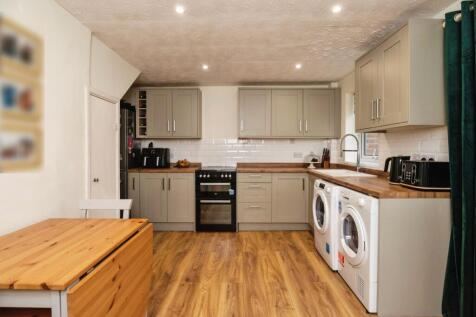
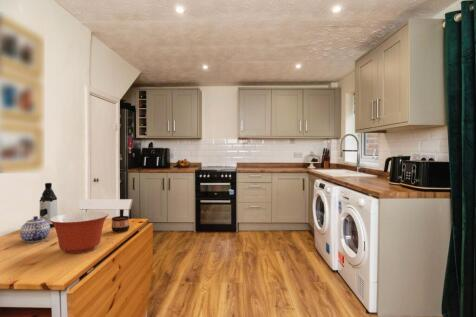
+ mixing bowl (80, 232)
+ teapot (35, 228)
+ water bottle (48, 204)
+ cup (121, 223)
